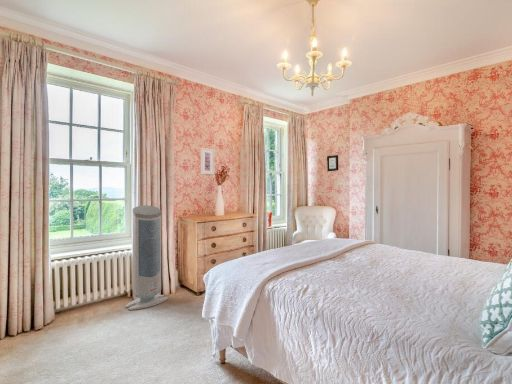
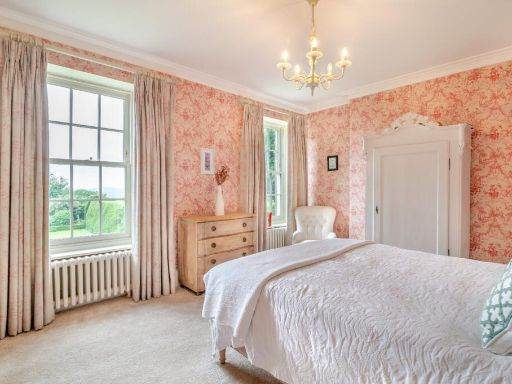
- air purifier (147, 254)
